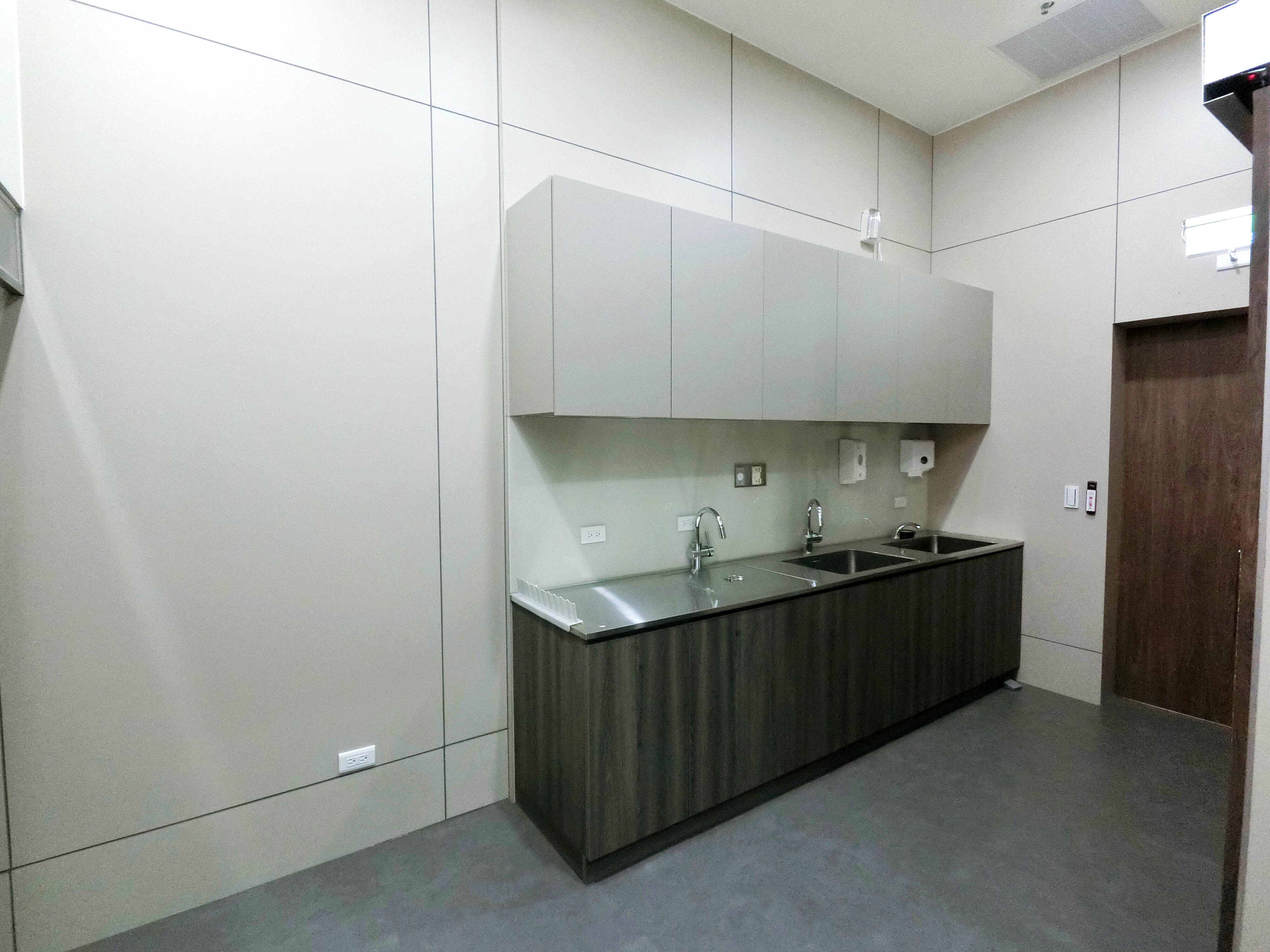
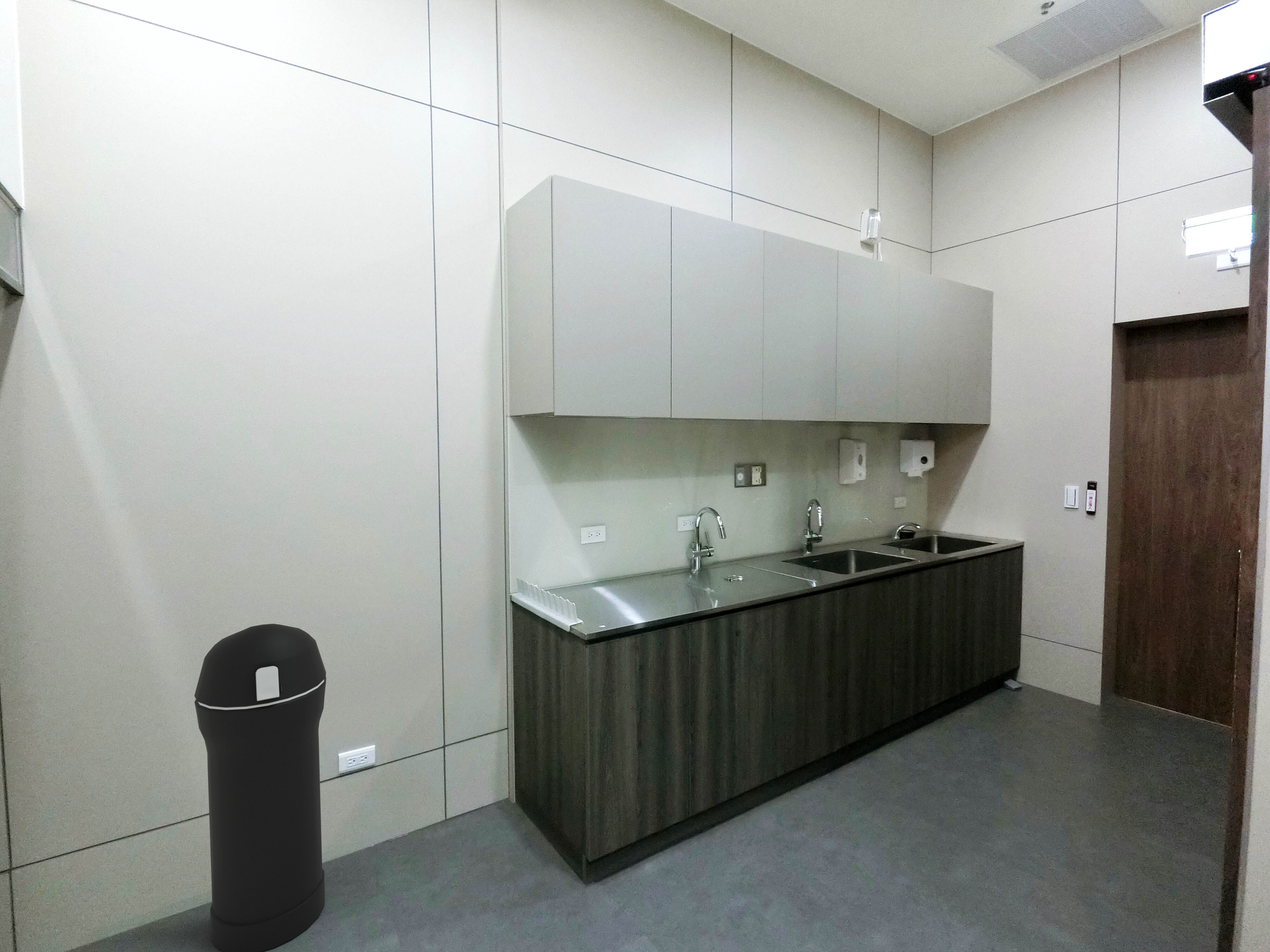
+ trash can (266, 772)
